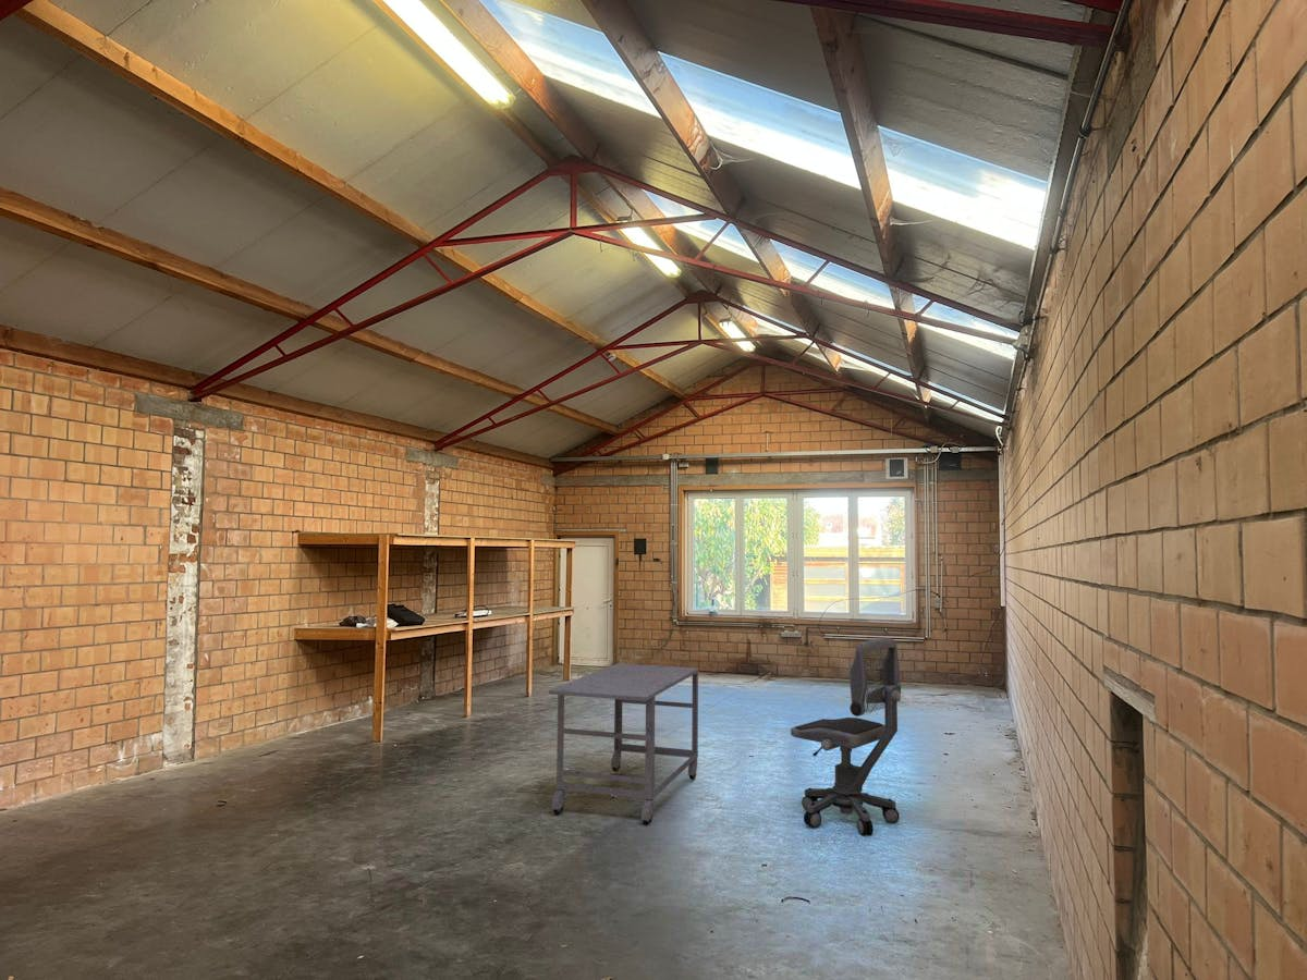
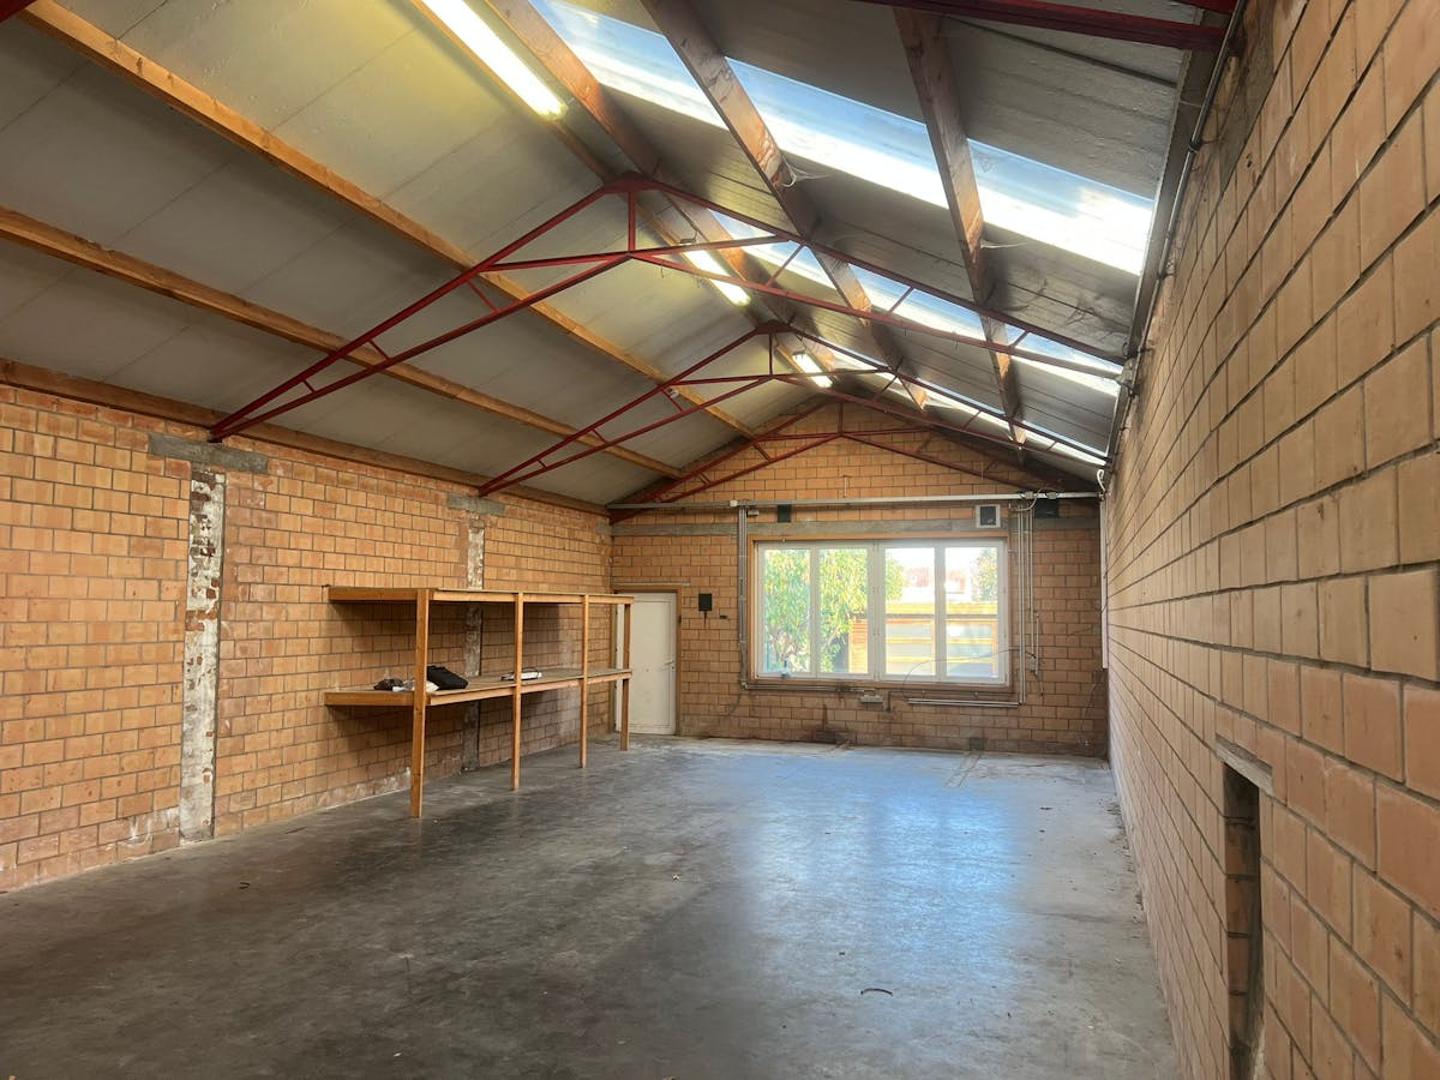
- work table (630, 737)
- office chair (848, 727)
